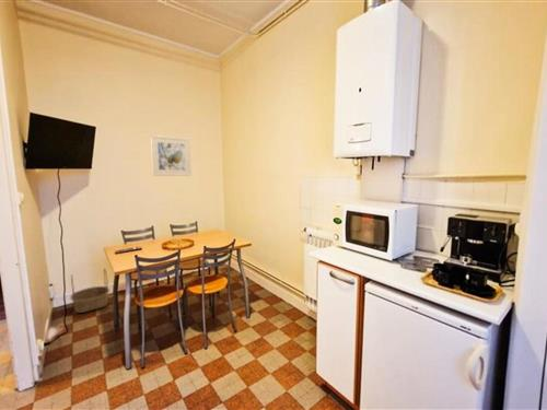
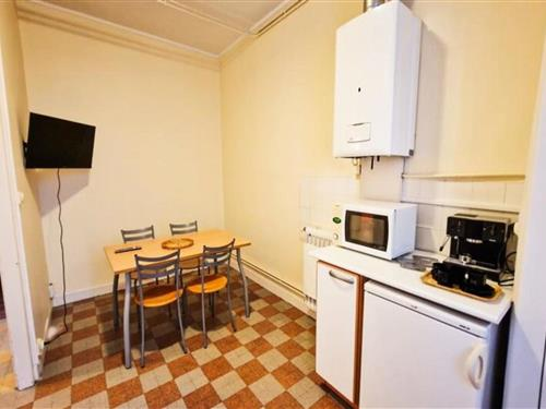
- basket (90, 289)
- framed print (172, 156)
